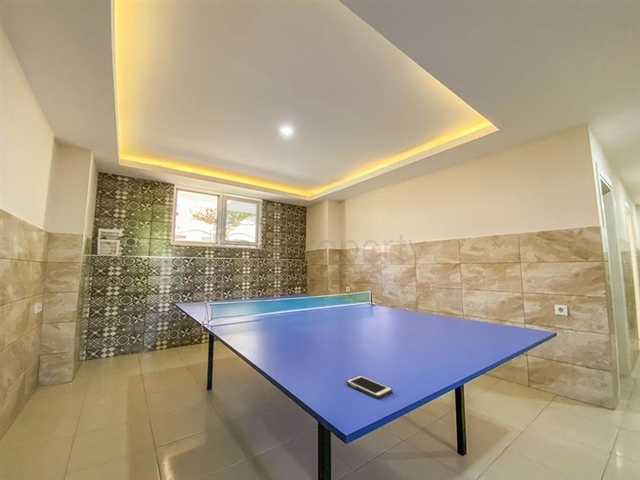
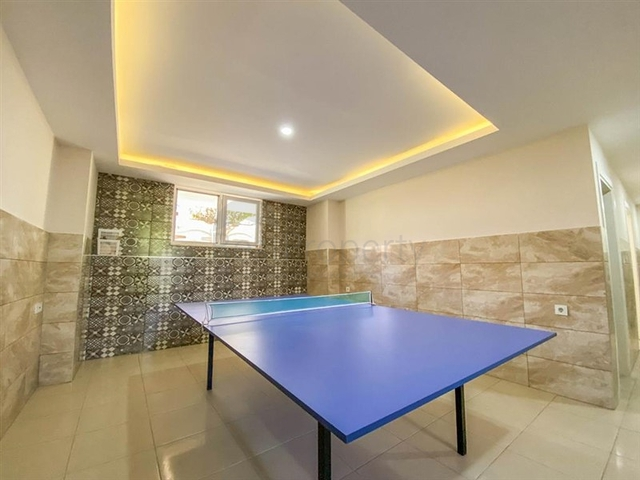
- cell phone (368, 386)
